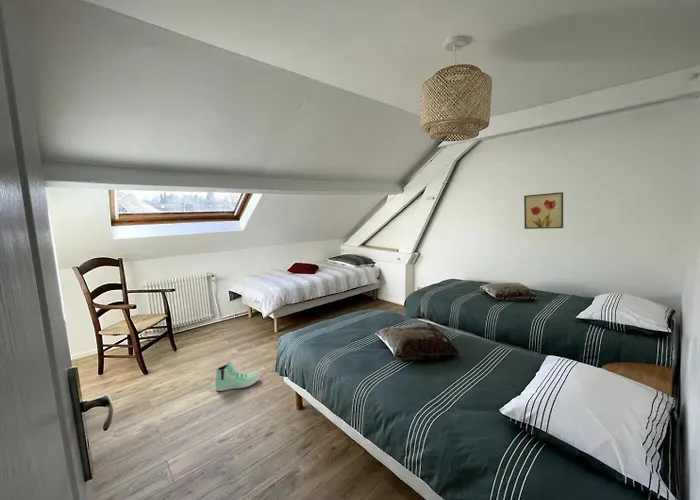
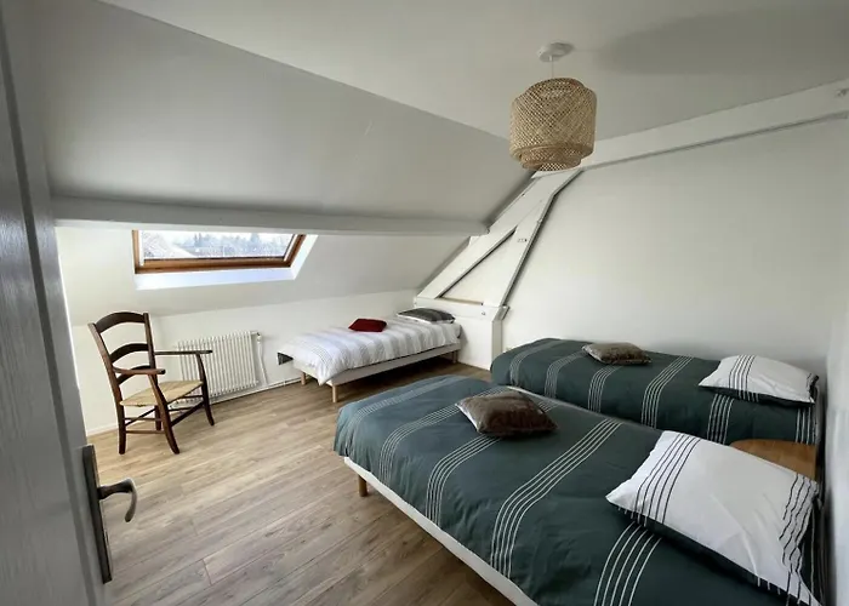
- sneaker (237, 373)
- wall art (543, 211)
